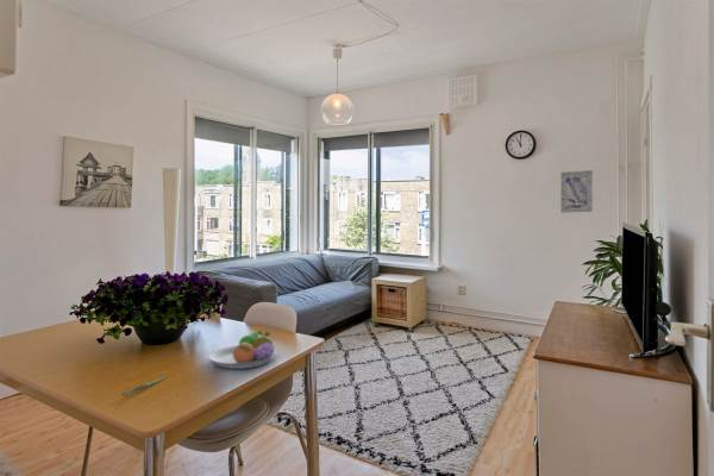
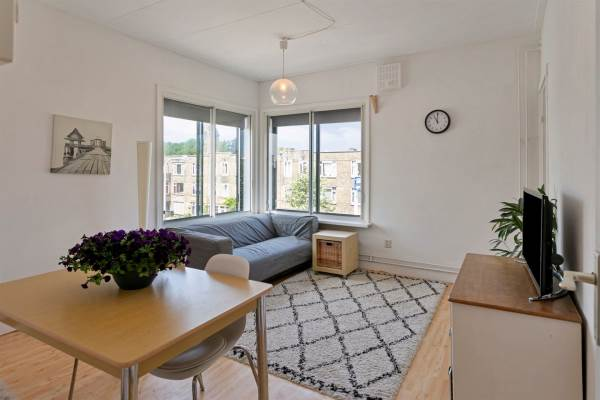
- pen (145, 384)
- wall art (576, 192)
- fruit bowl (245, 346)
